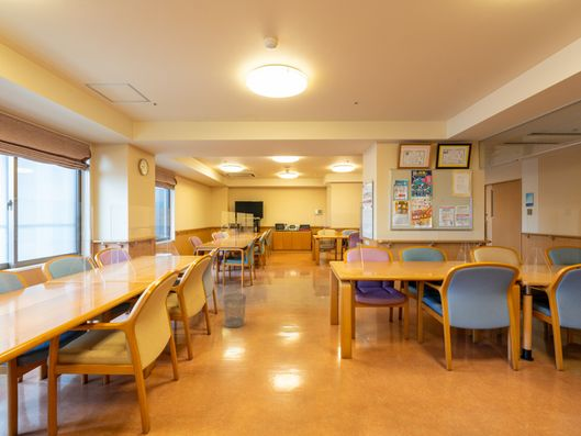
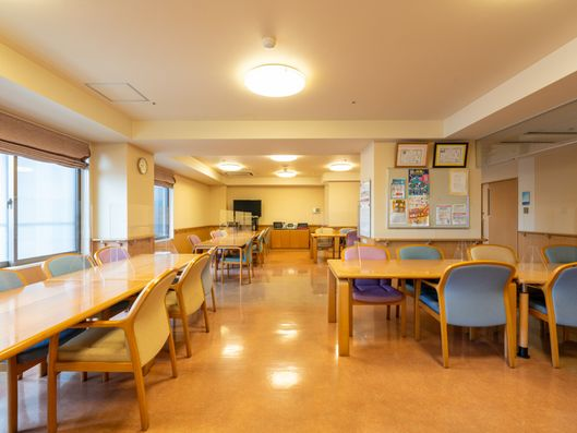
- wastebasket (234, 310)
